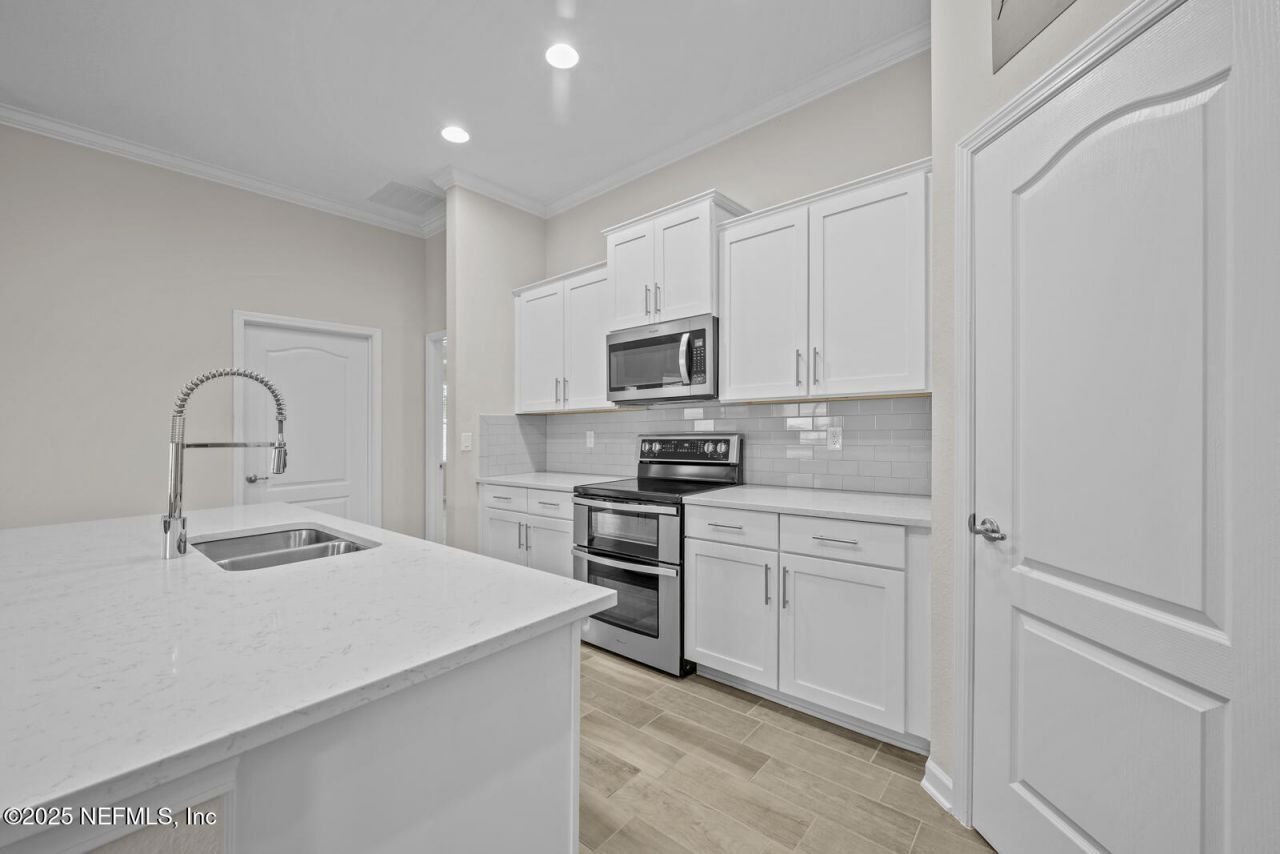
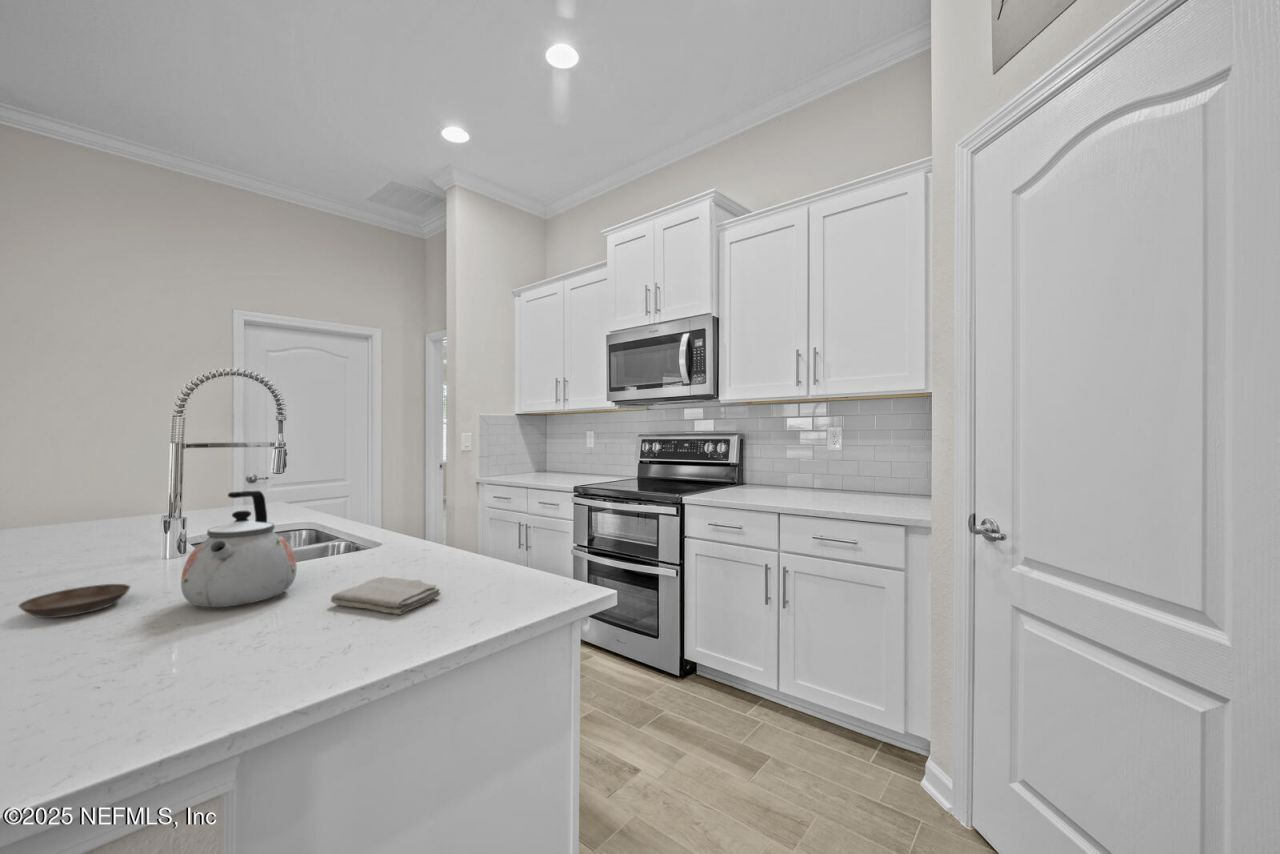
+ saucer (77, 601)
+ washcloth (387, 593)
+ kettle (241, 544)
